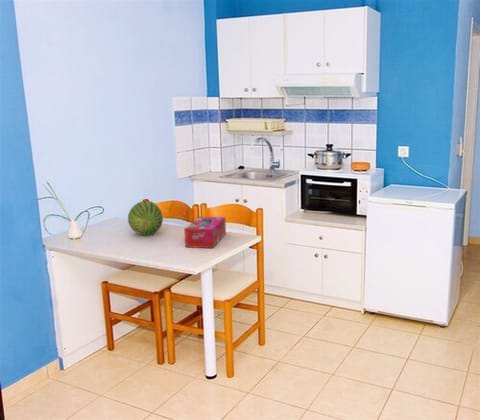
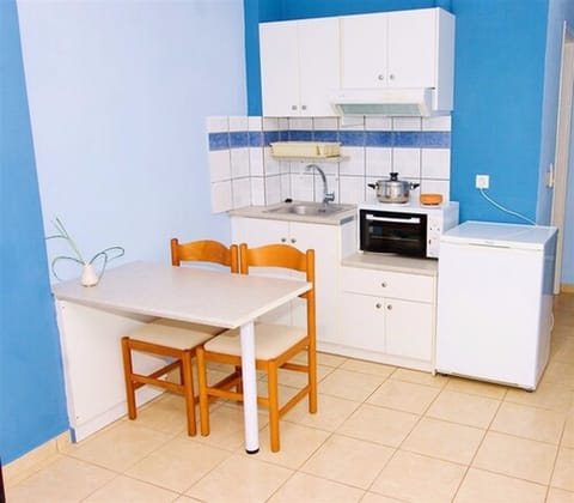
- tissue box (206, 231)
- fruit (145, 217)
